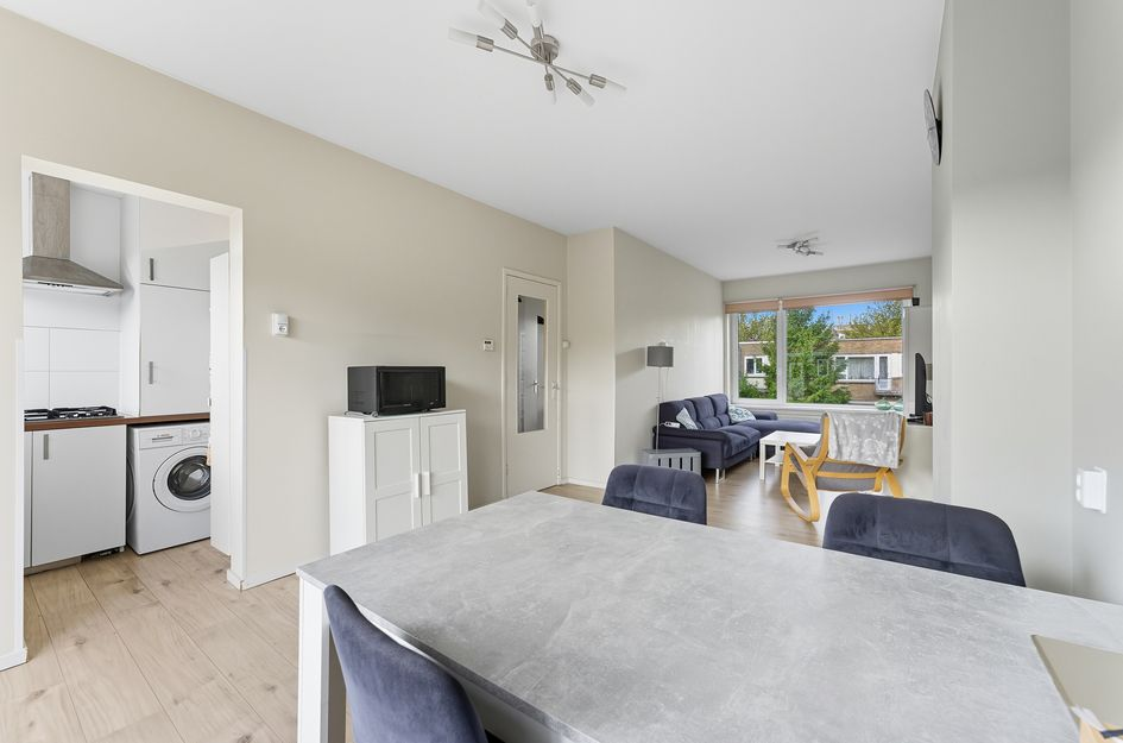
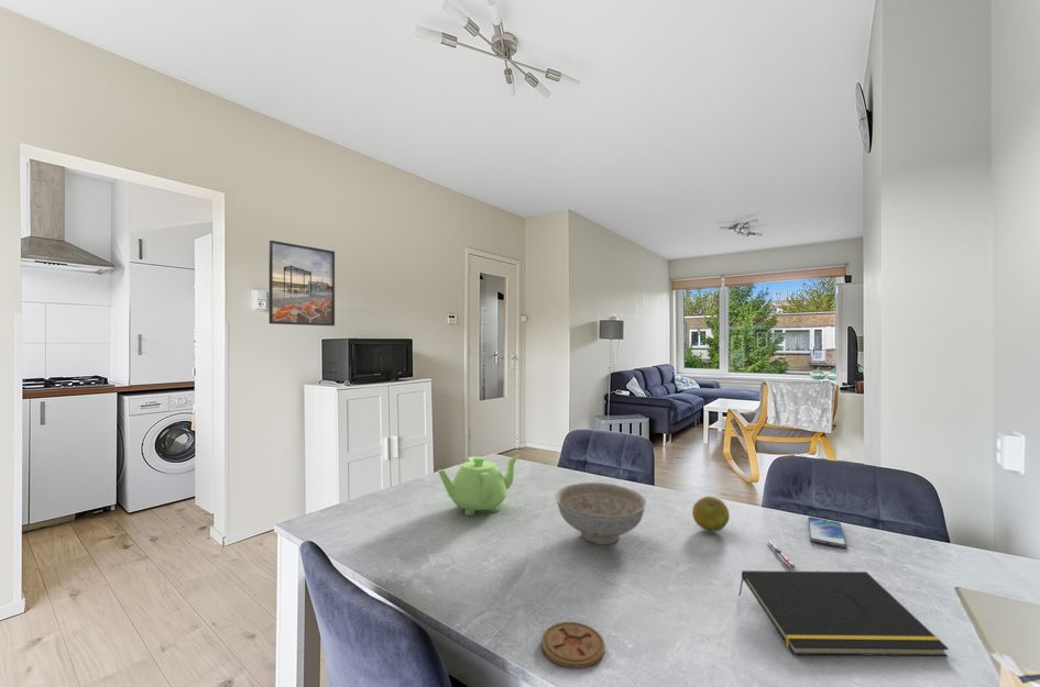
+ smartphone (825, 531)
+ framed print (304, 285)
+ coaster (572, 643)
+ teapot (480, 481)
+ decorative bowl (600, 516)
+ pen (779, 552)
+ fruit (710, 513)
+ notepad (833, 608)
